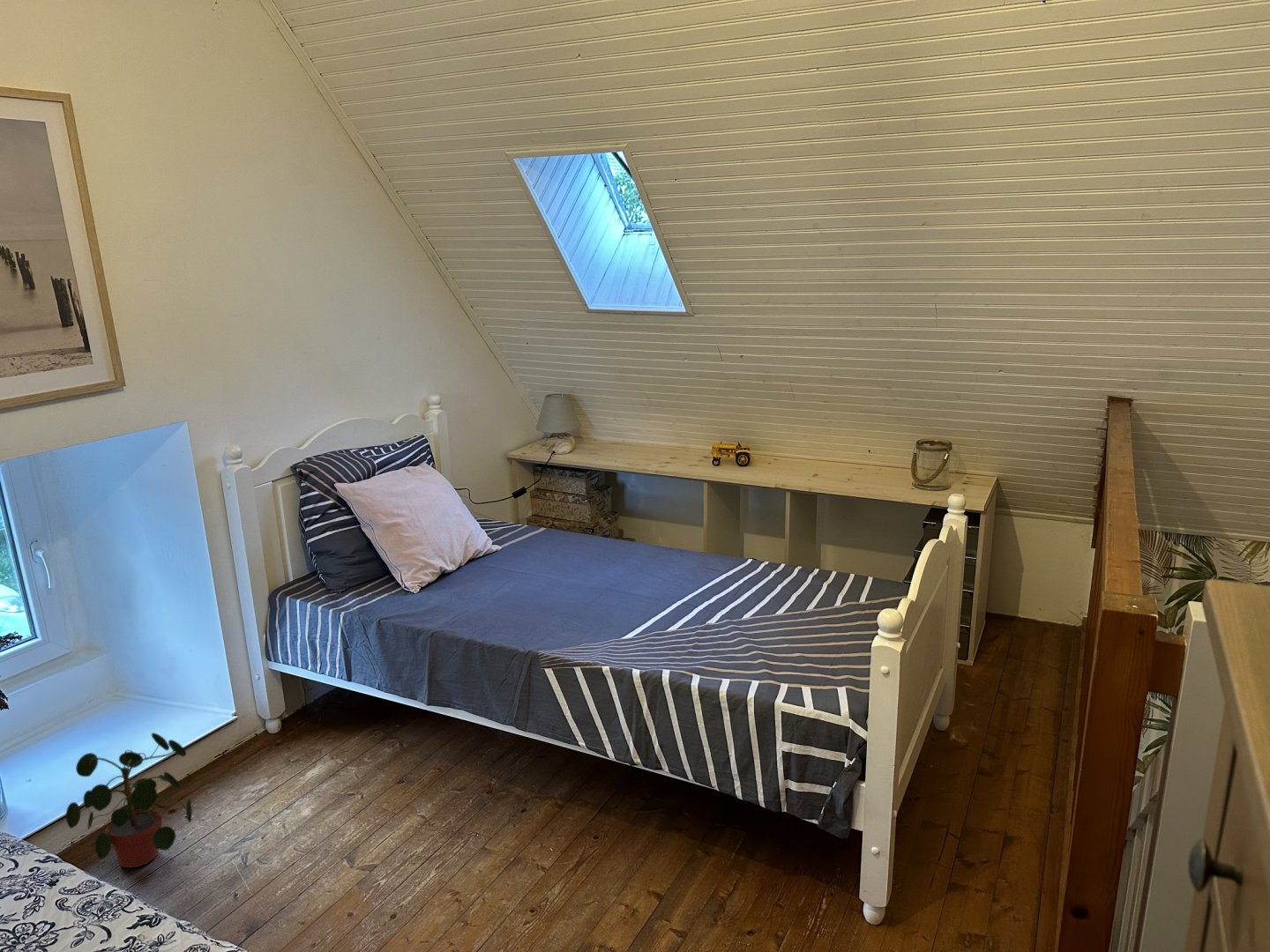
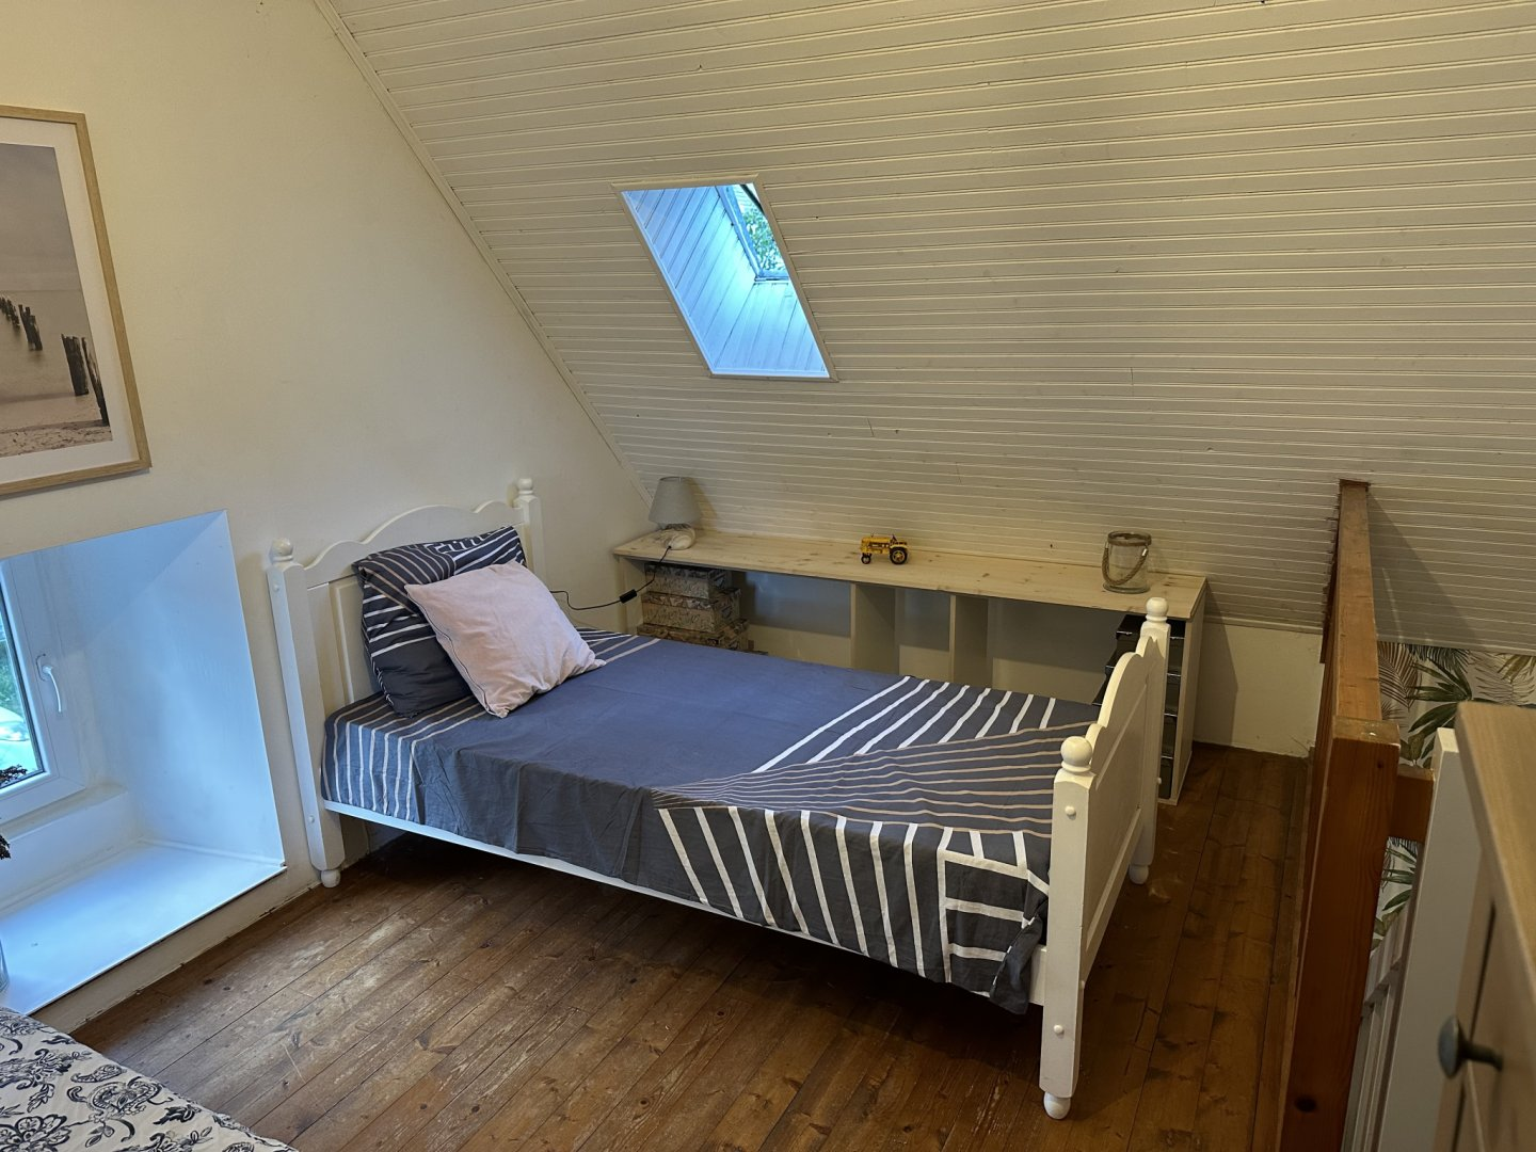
- potted plant (138, 794)
